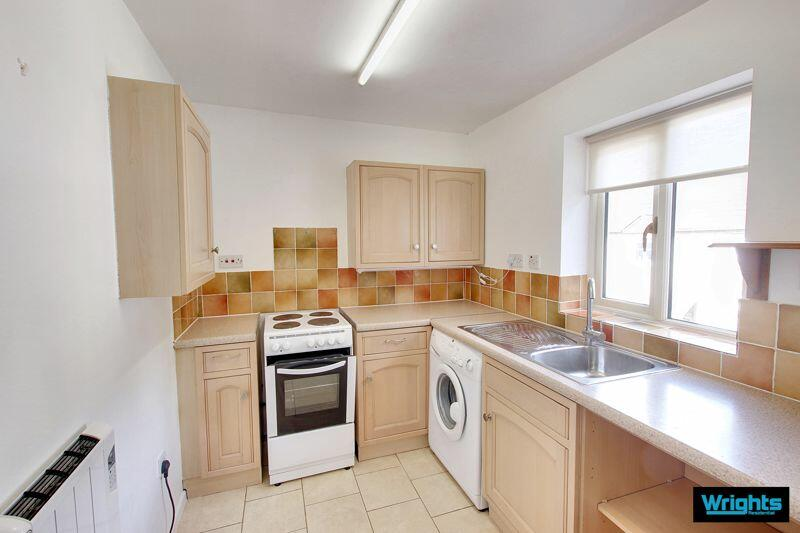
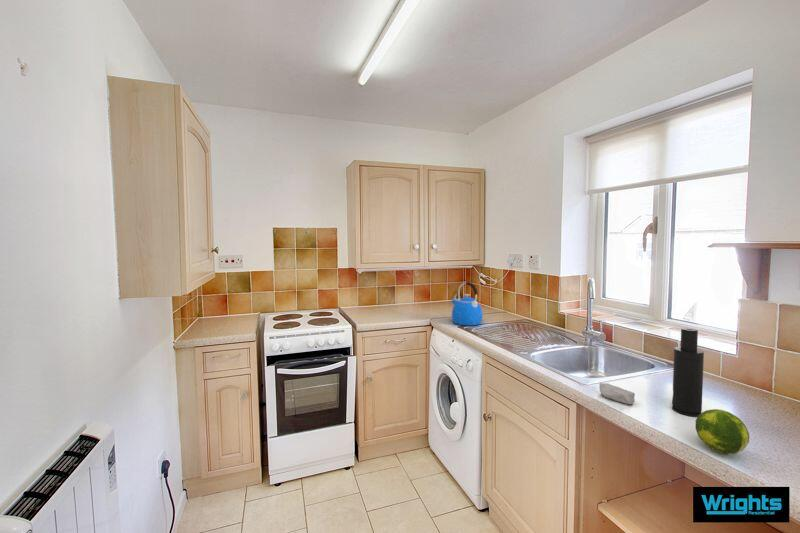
+ atomizer (687, 370)
+ soap bar (616, 392)
+ fruit (721, 430)
+ kettle (464, 301)
